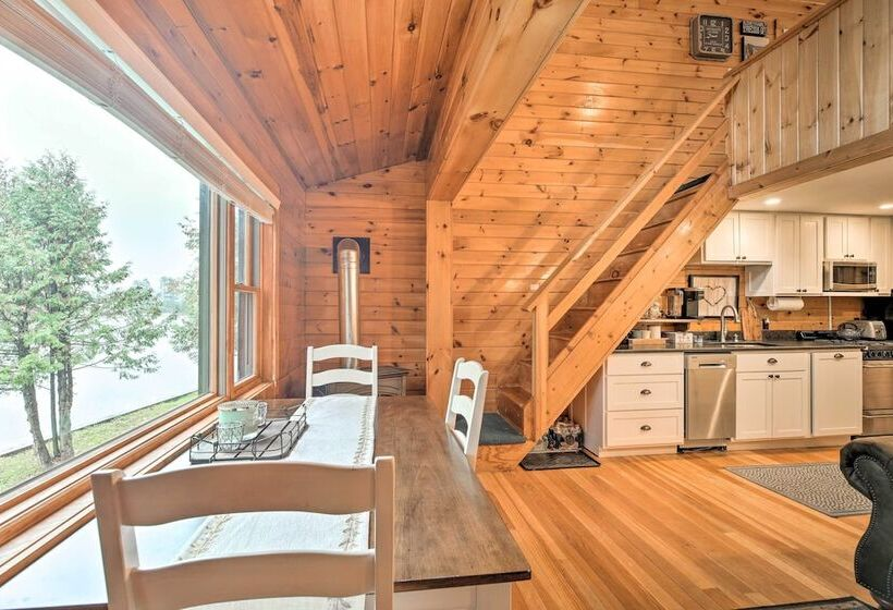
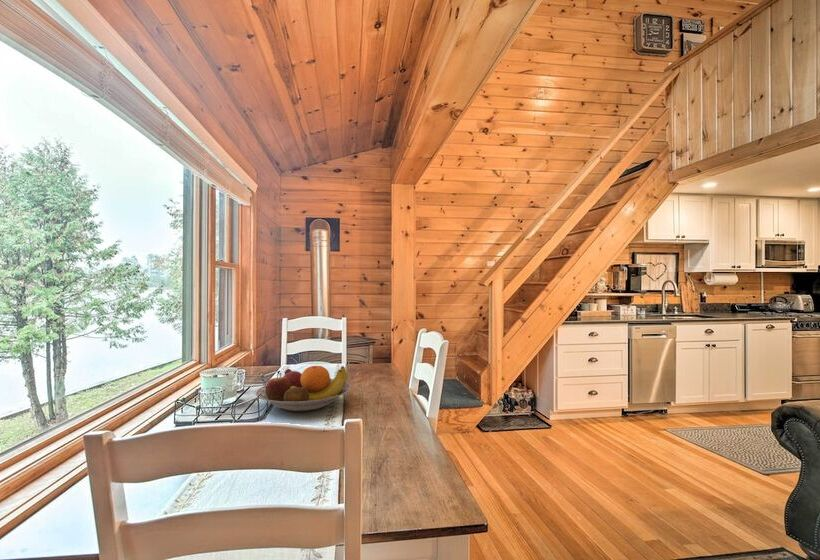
+ fruit bowl (304, 385)
